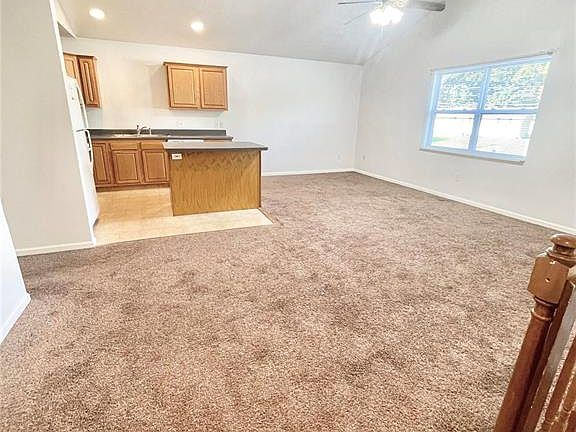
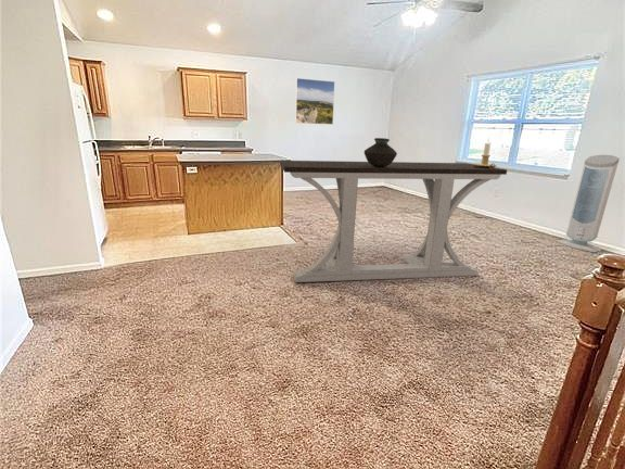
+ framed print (315, 102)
+ candlestick (487, 152)
+ air purifier (590, 202)
+ vase (380, 152)
+ dining table (355, 217)
